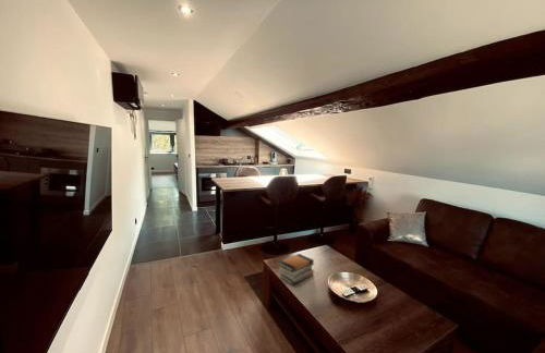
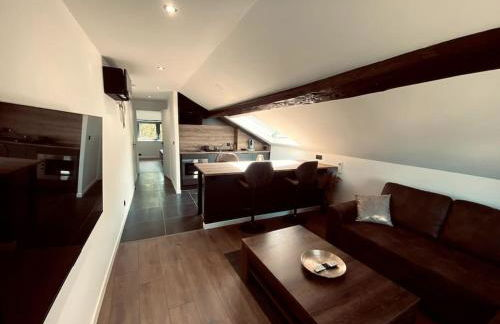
- book stack (295, 268)
